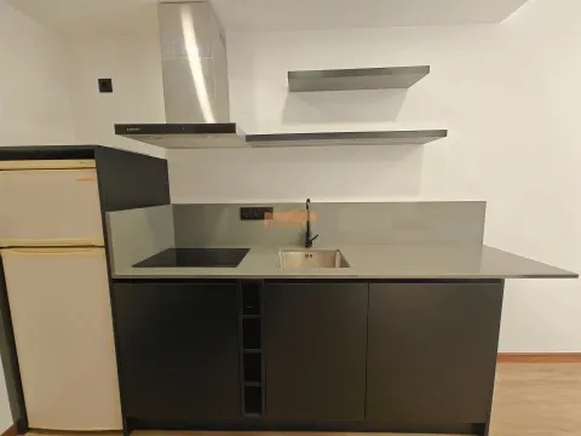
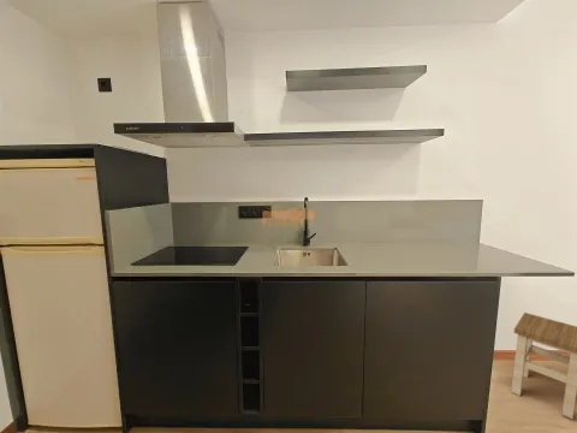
+ stool (548, 357)
